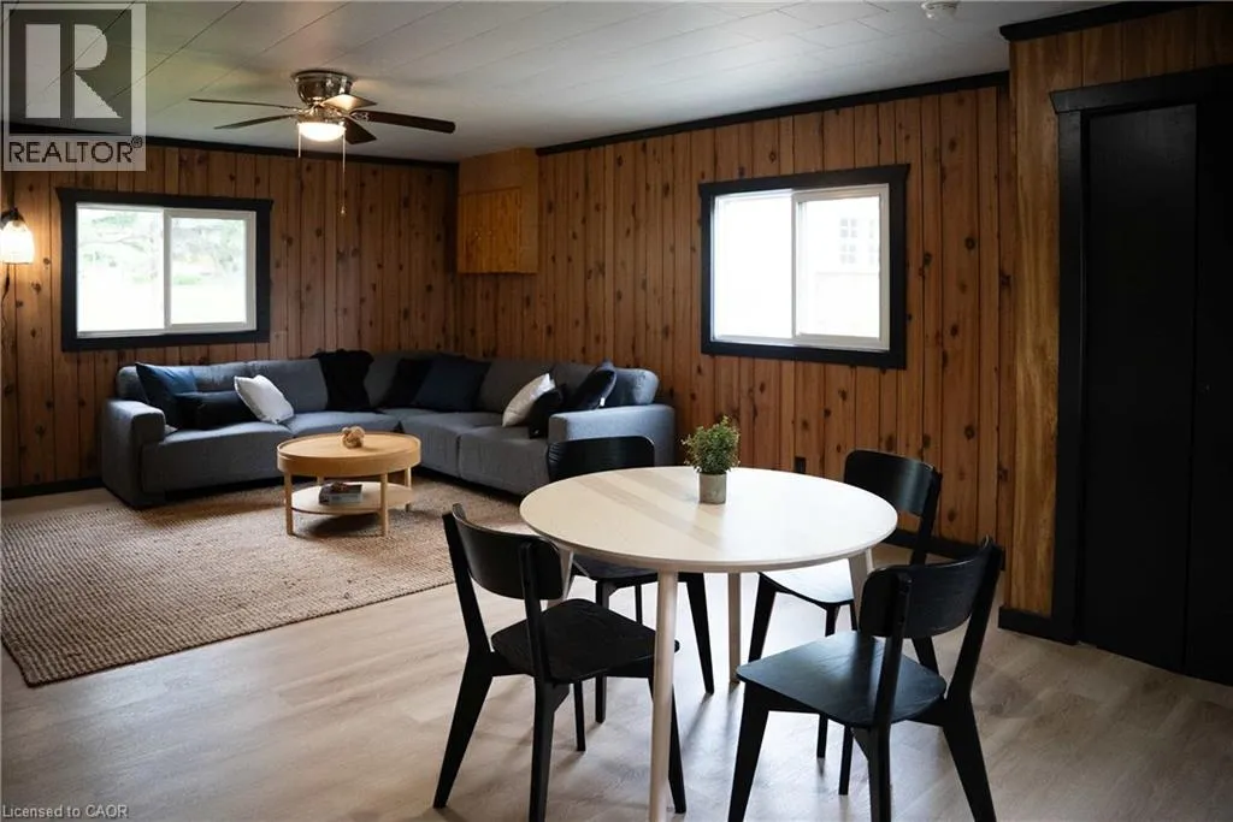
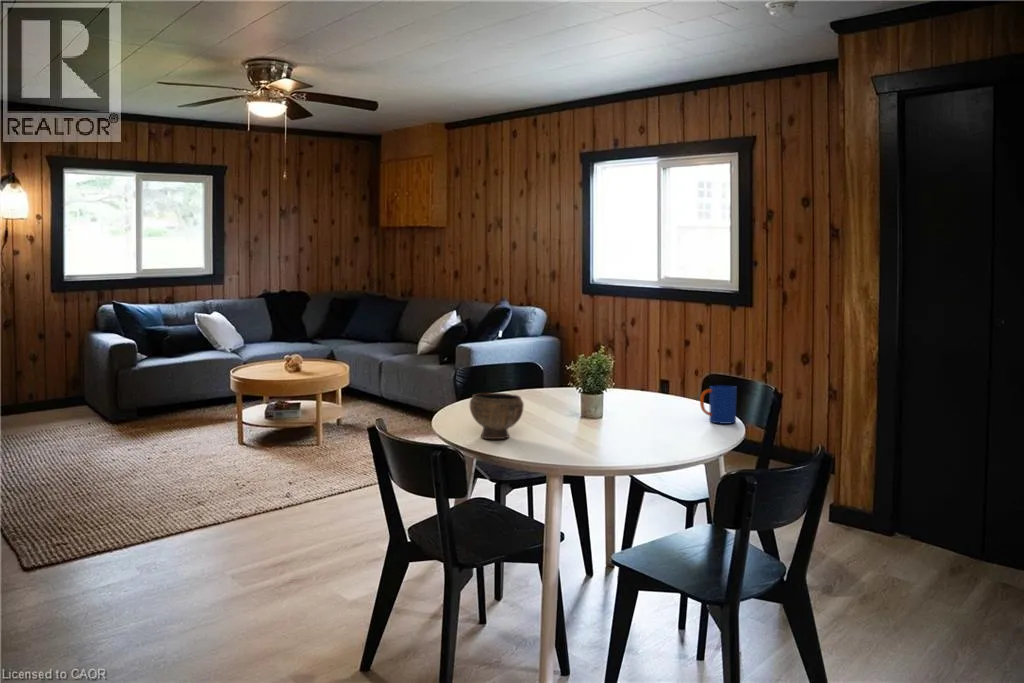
+ bowl (496, 415)
+ mug (717, 404)
